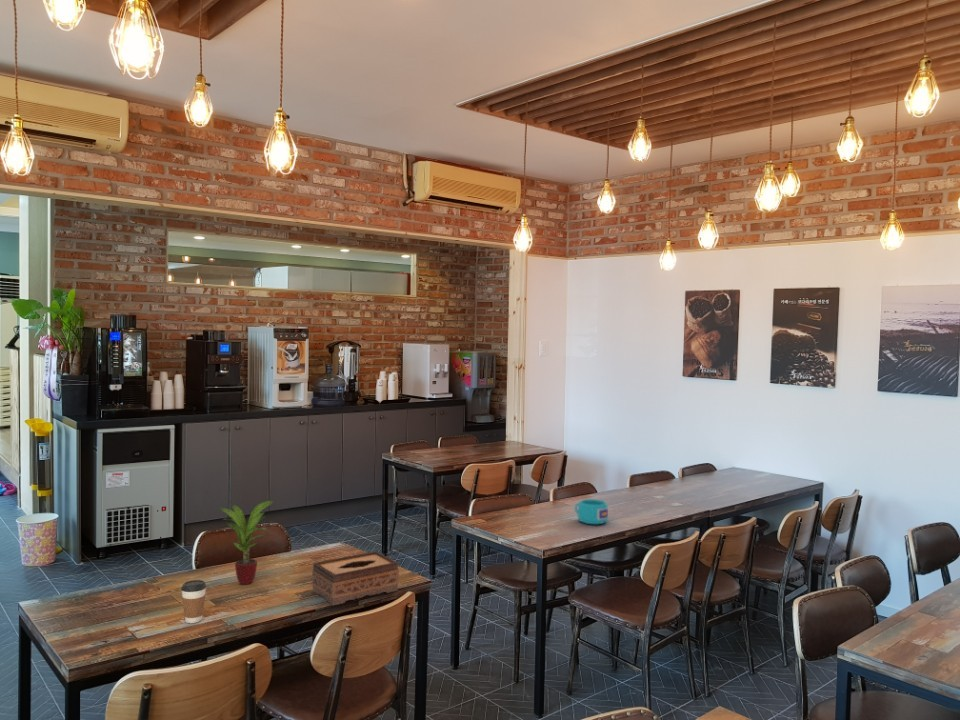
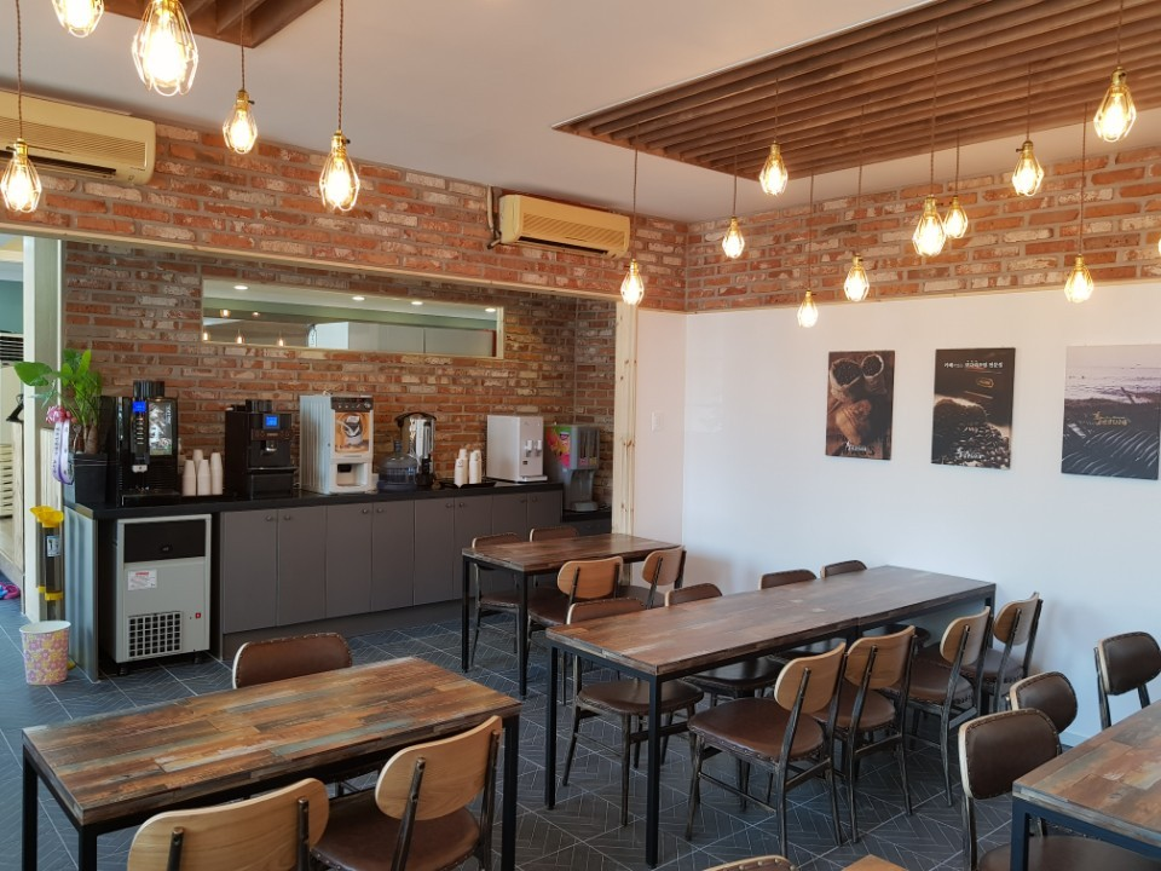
- potted plant (252, 544)
- coffee cup (193, 601)
- tissue box (355, 576)
- cup (589, 511)
